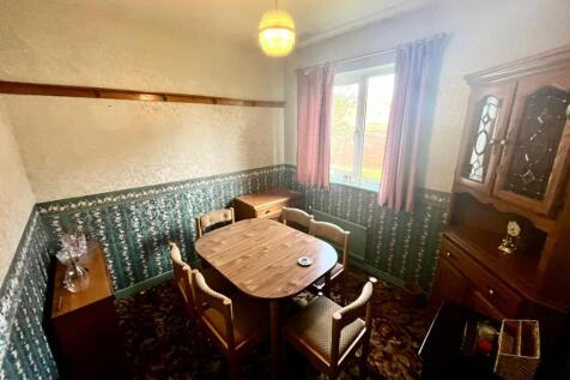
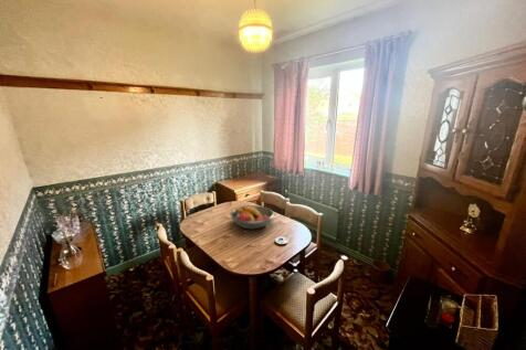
+ fruit bowl (252, 216)
